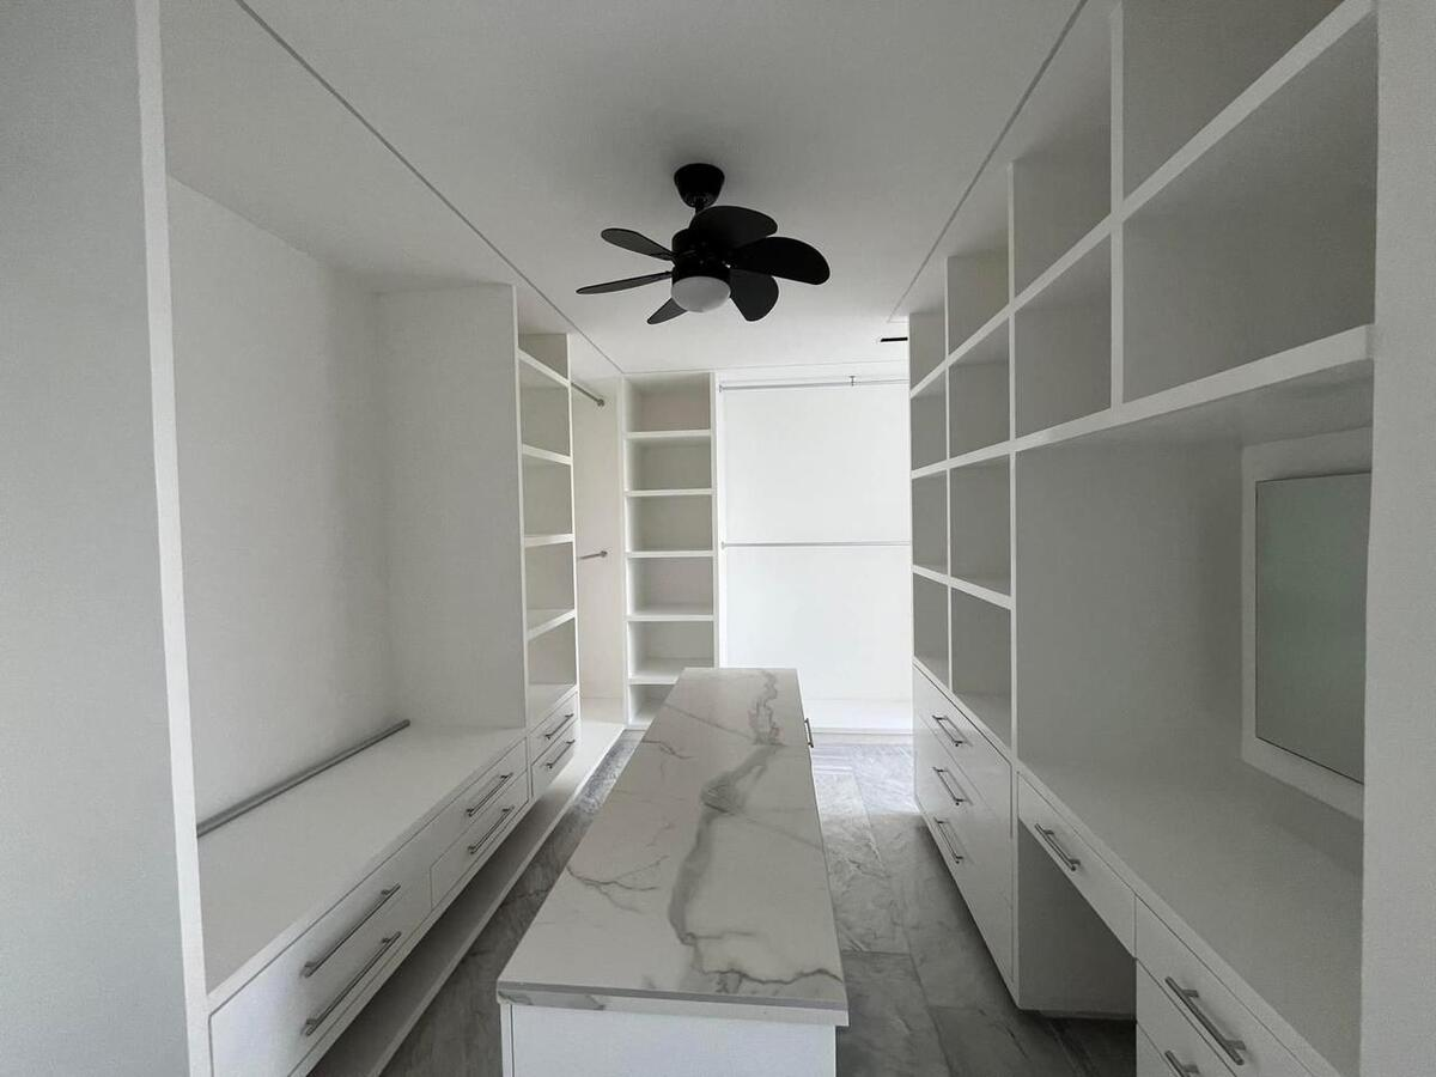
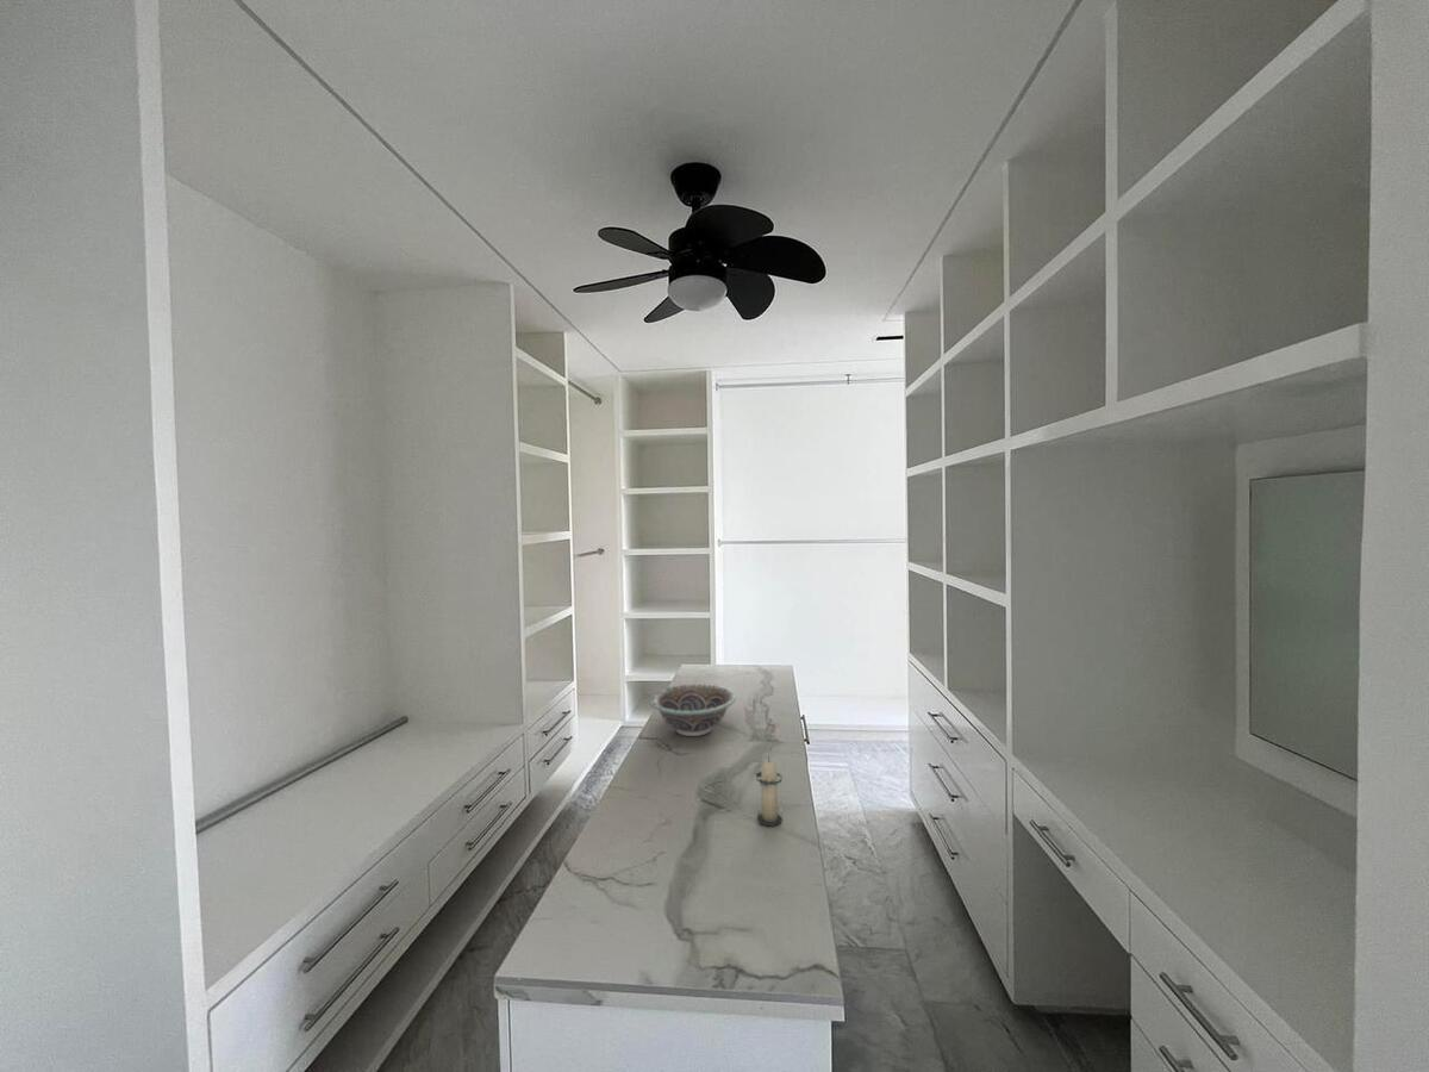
+ candle (769, 789)
+ decorative bowl (693, 712)
